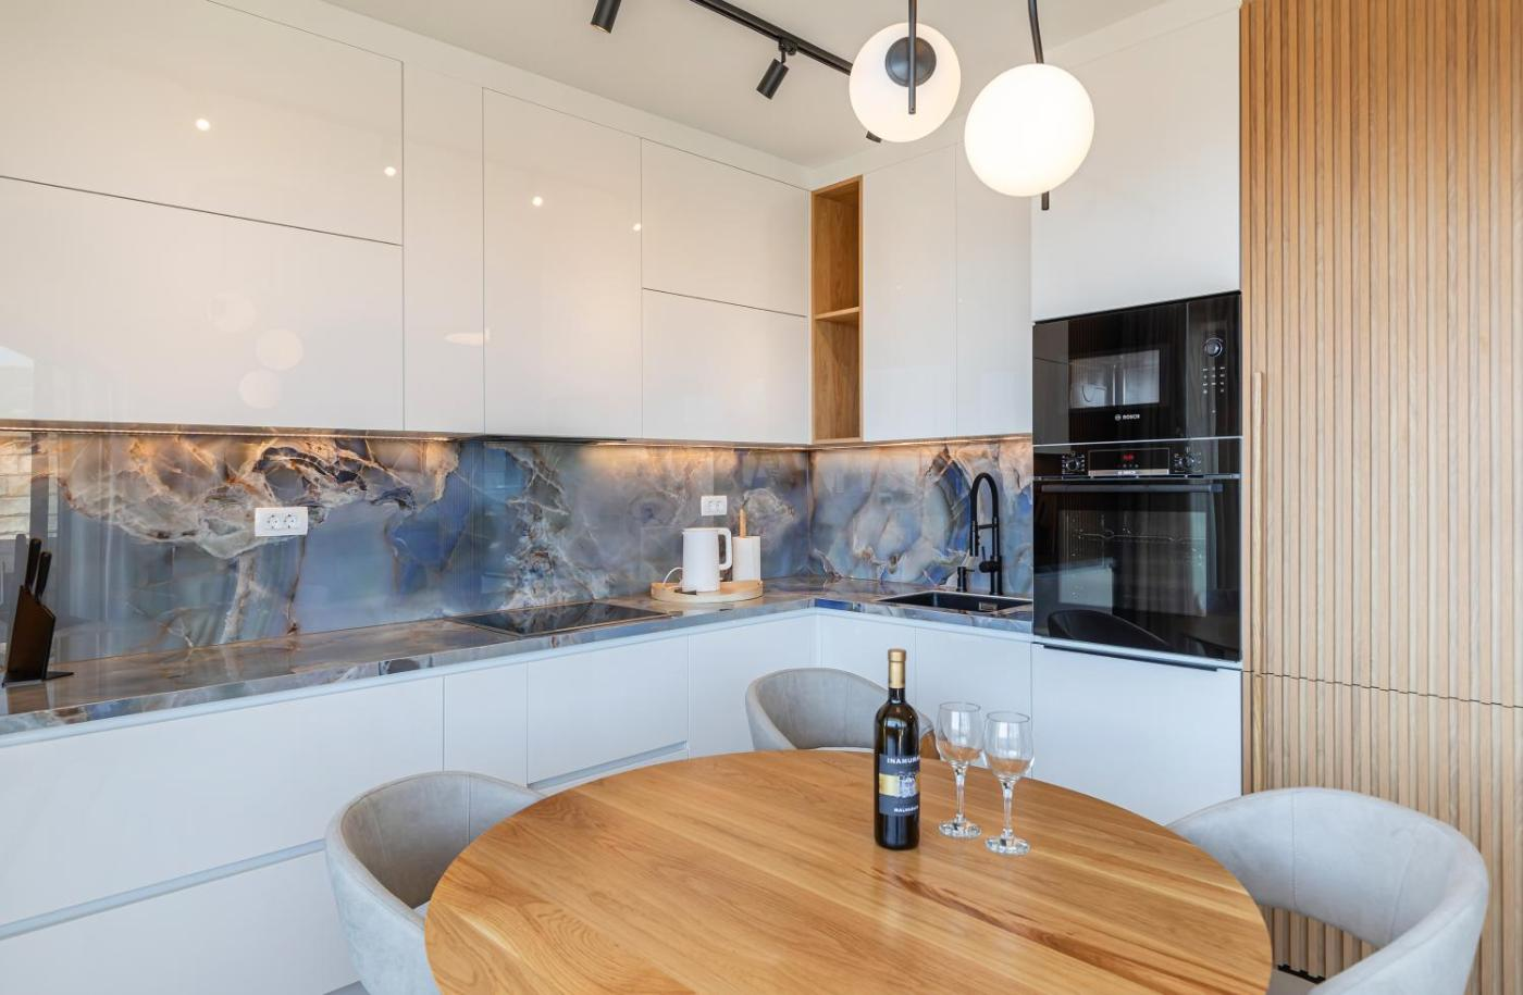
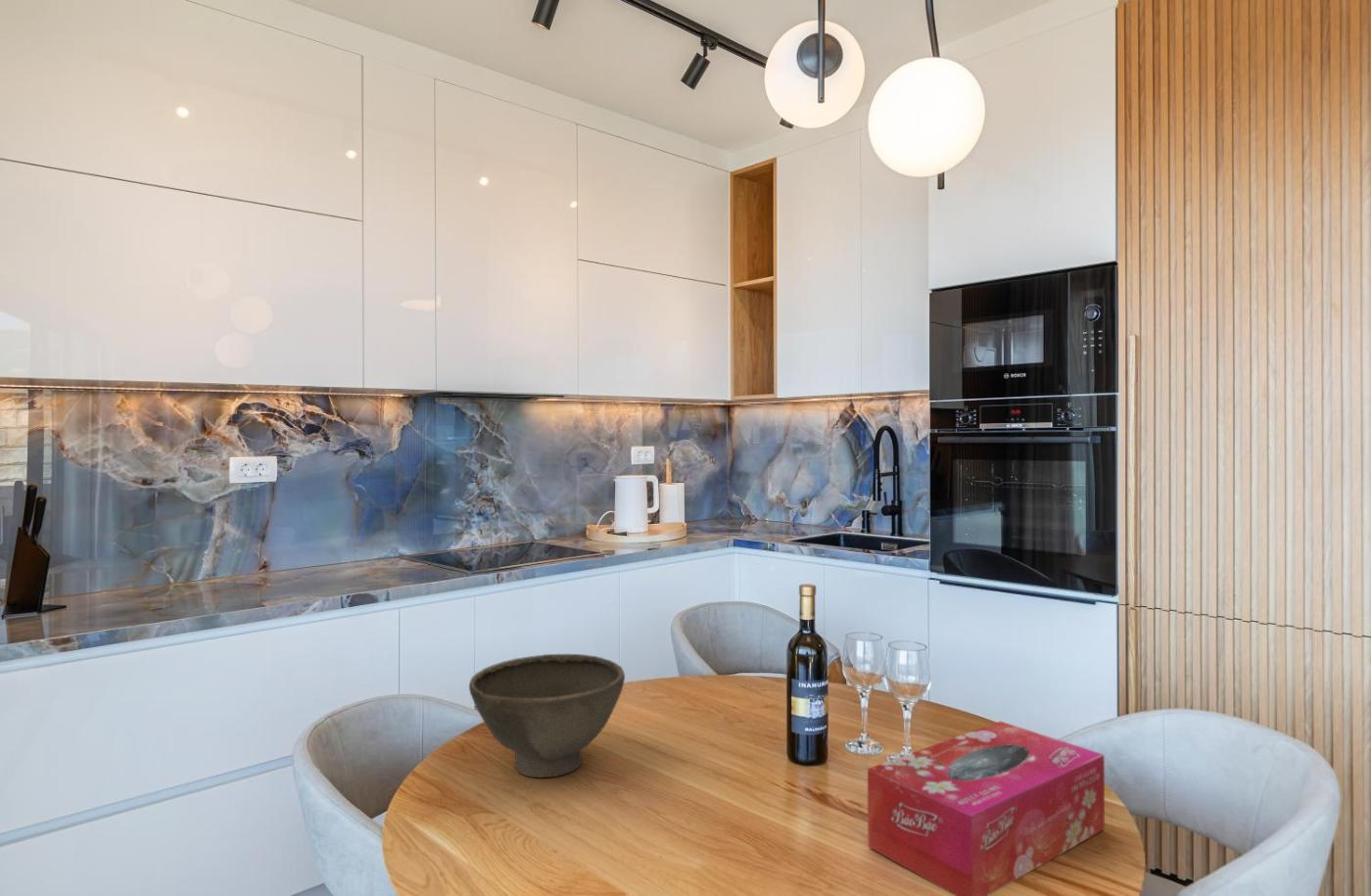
+ bowl (548, 718)
+ tissue box (988, 799)
